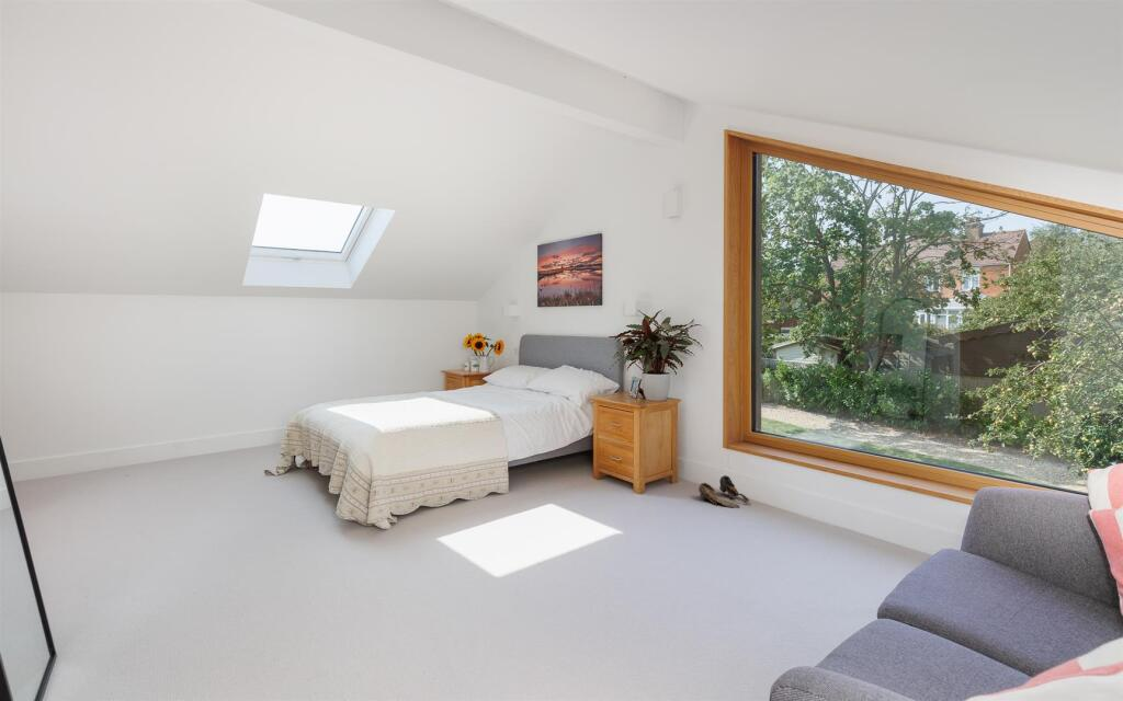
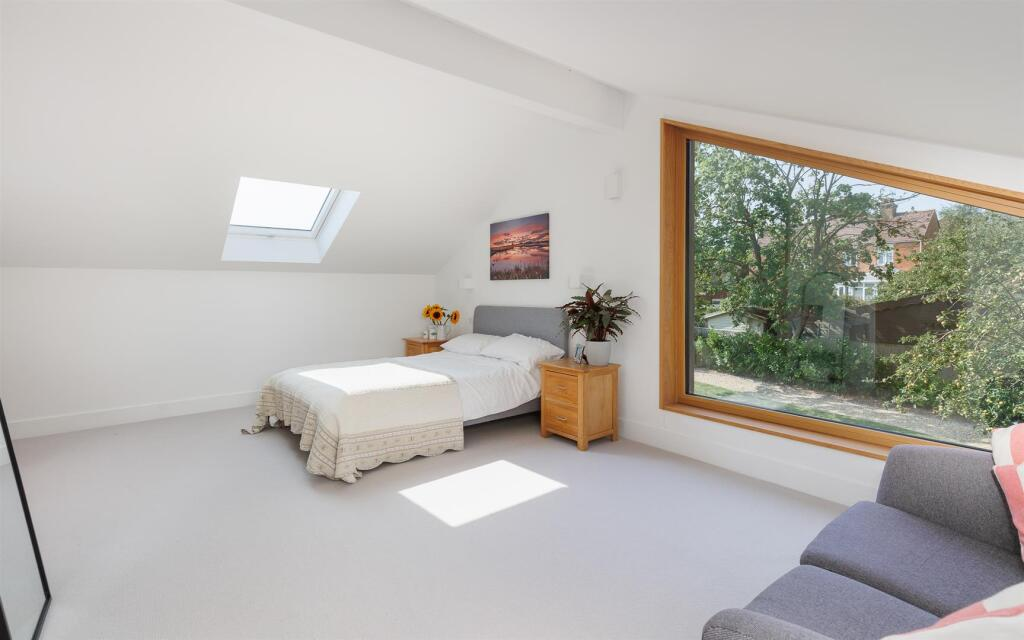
- shoes (724, 491)
